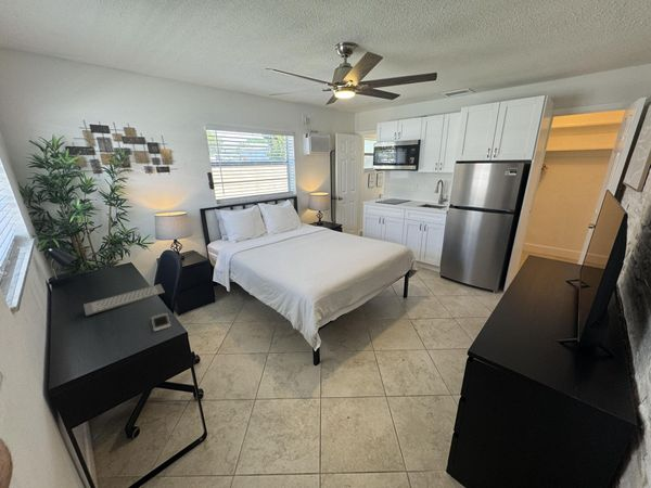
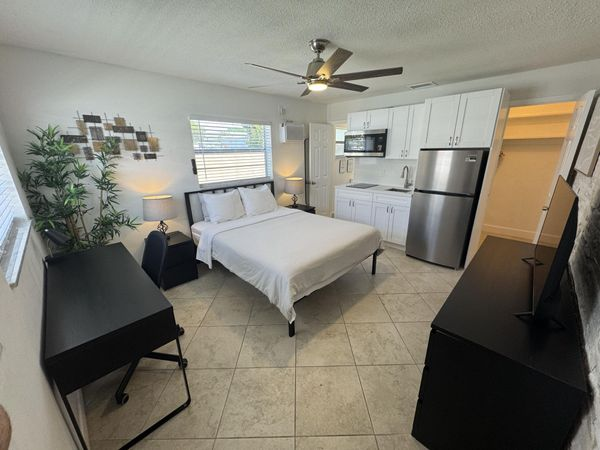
- cell phone (161, 321)
- computer keyboard (126, 298)
